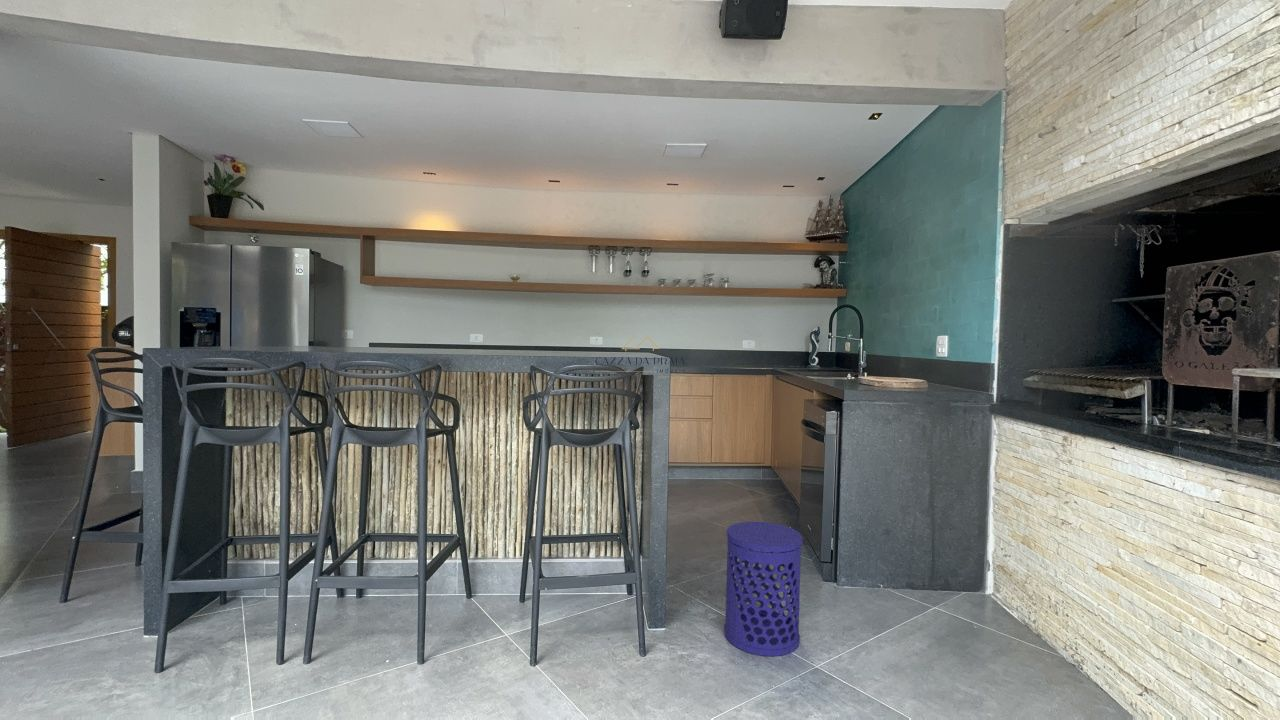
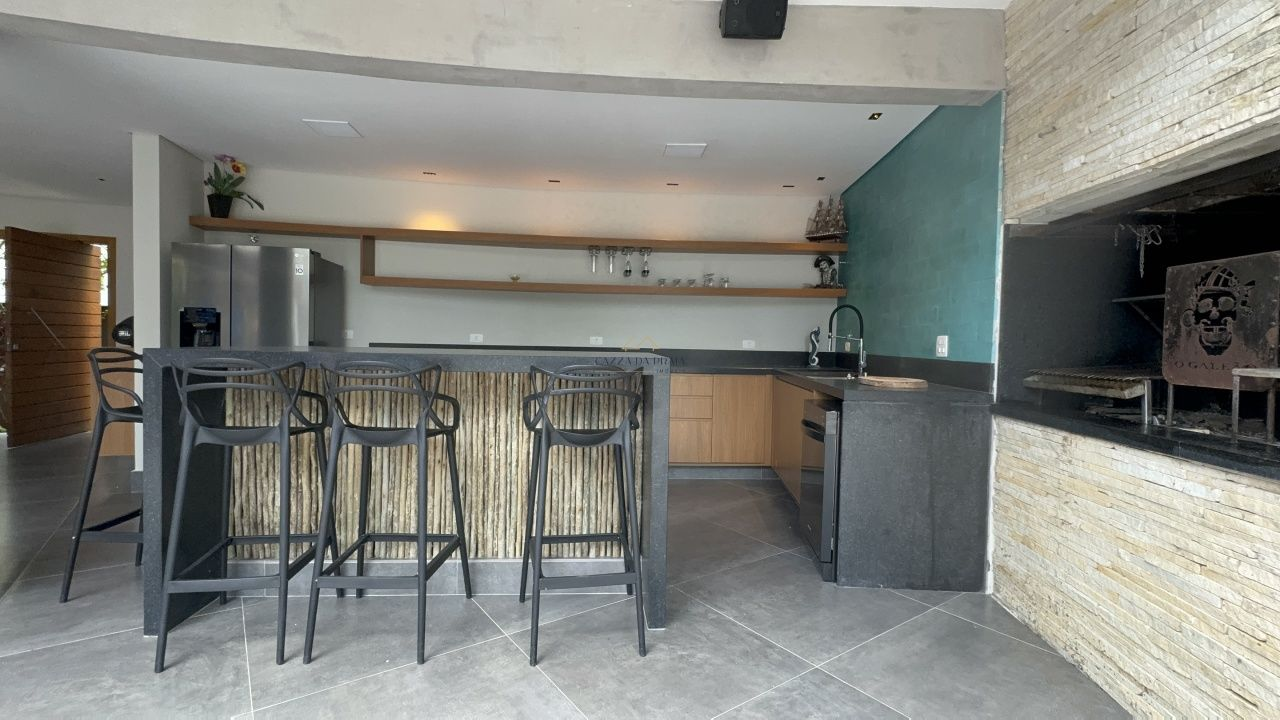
- waste bin (762, 584)
